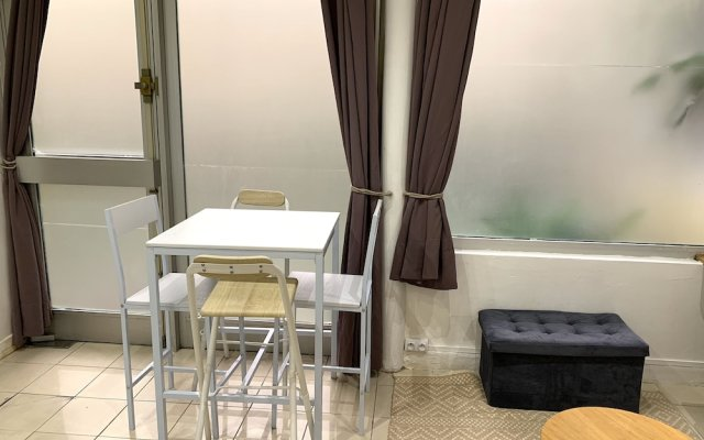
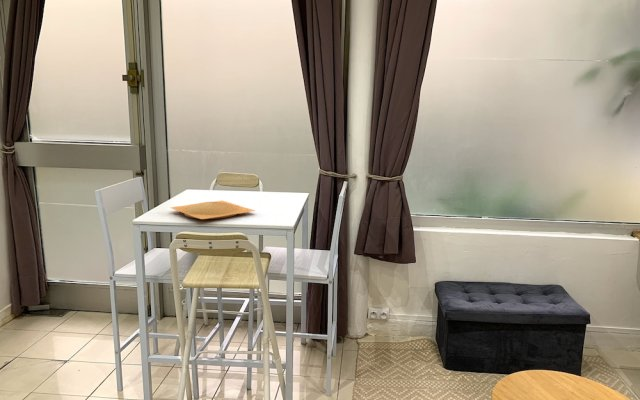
+ plate (212, 207)
